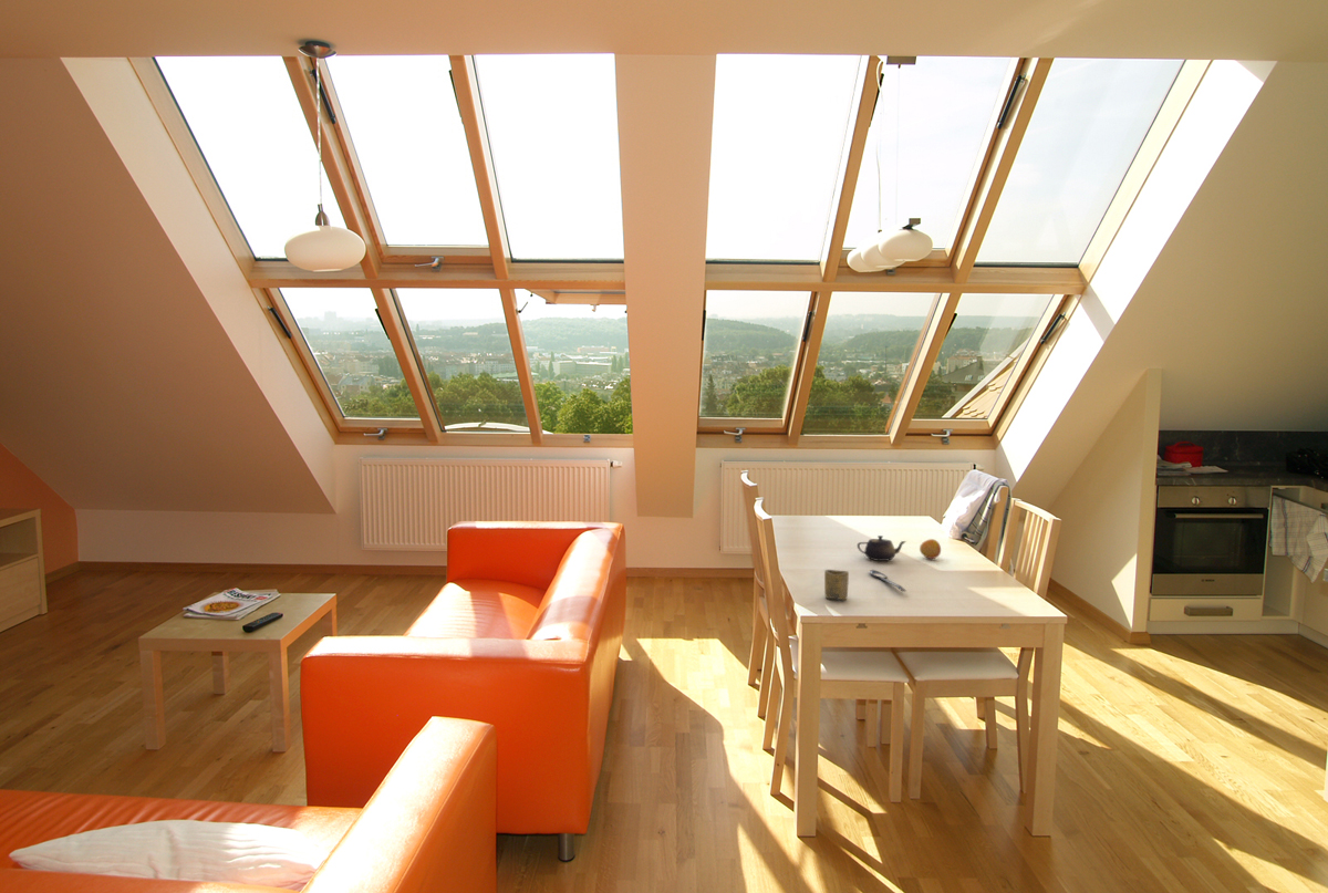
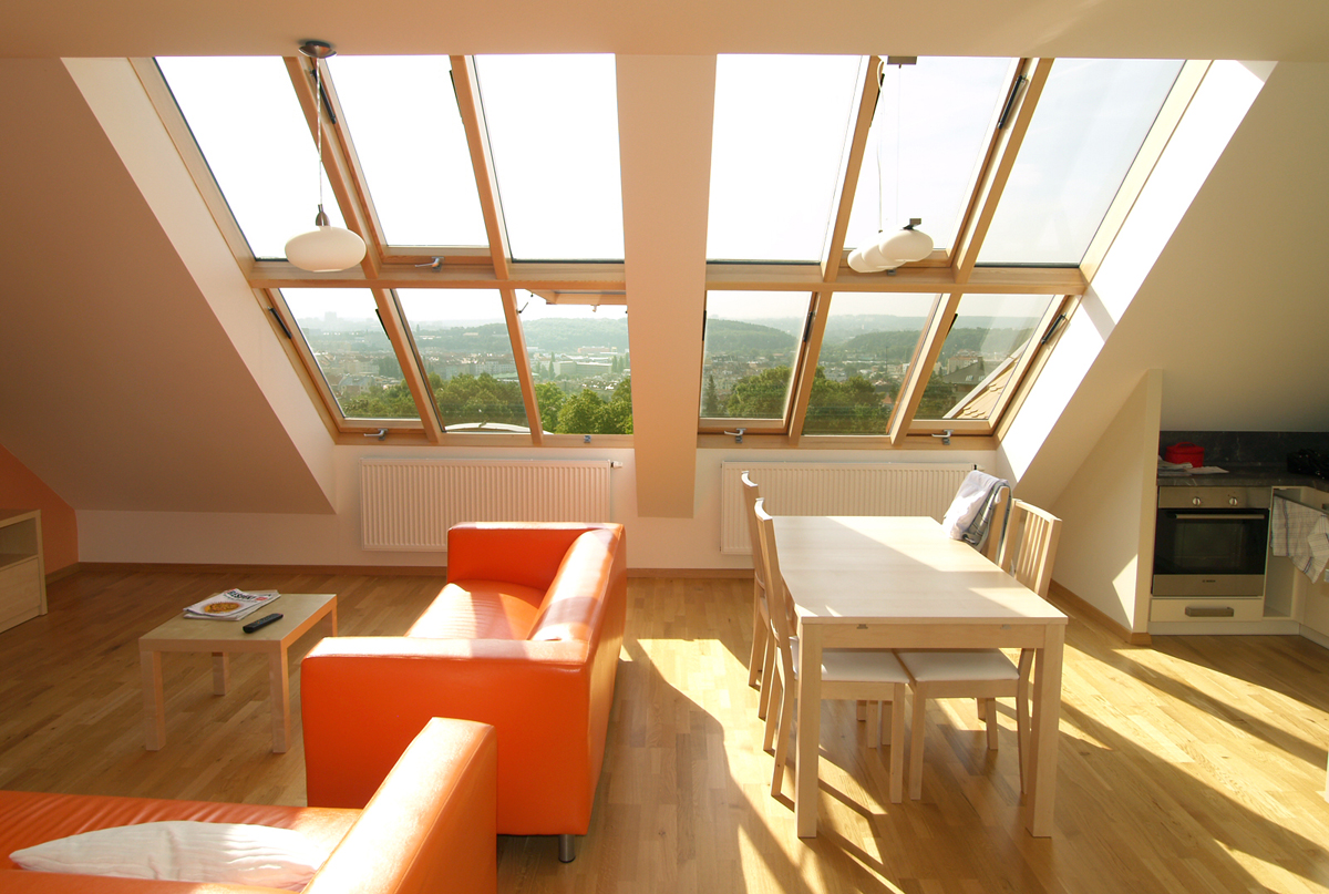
- fruit (930, 549)
- teapot (881, 547)
- spoon (885, 580)
- cup (836, 584)
